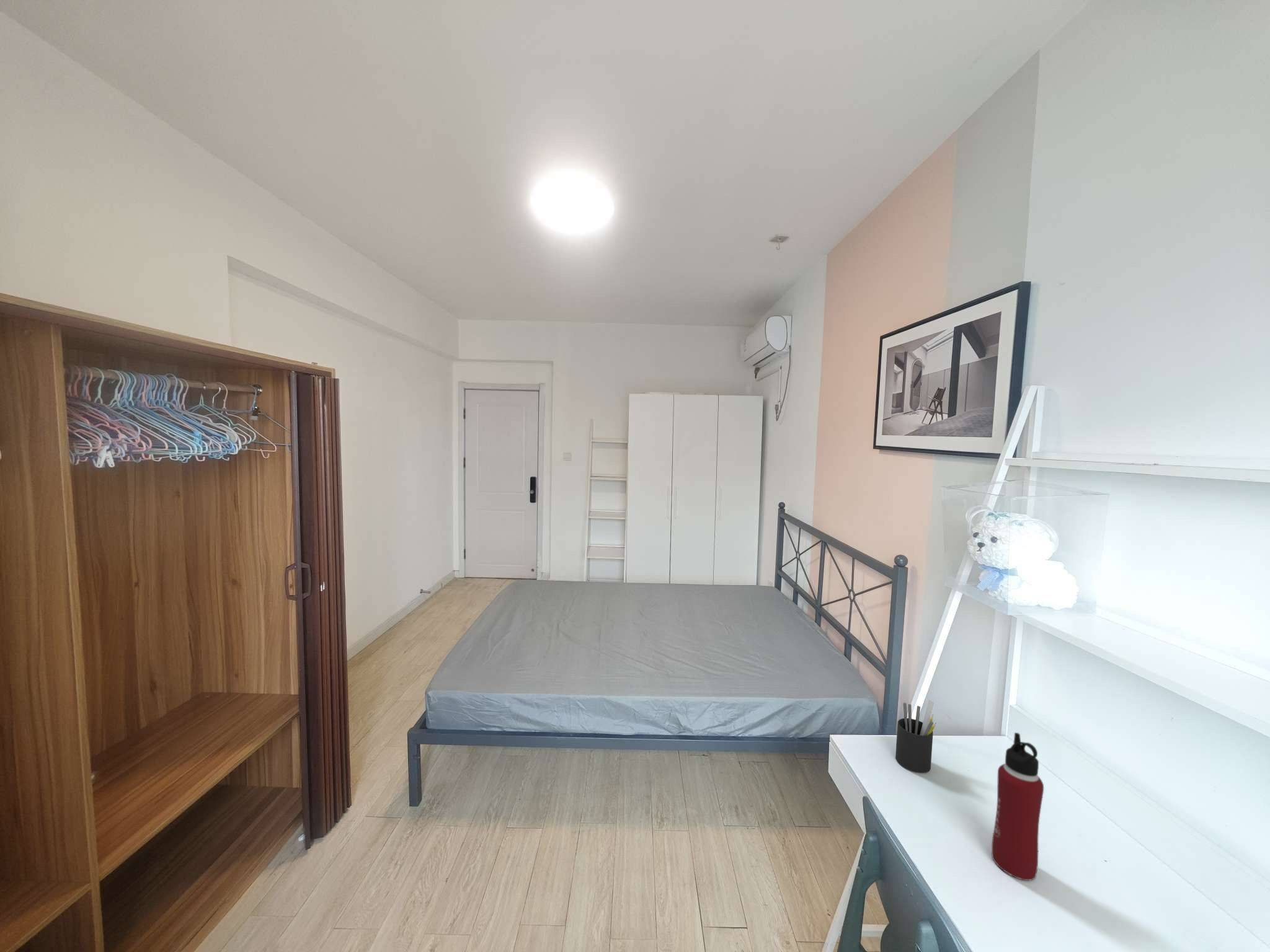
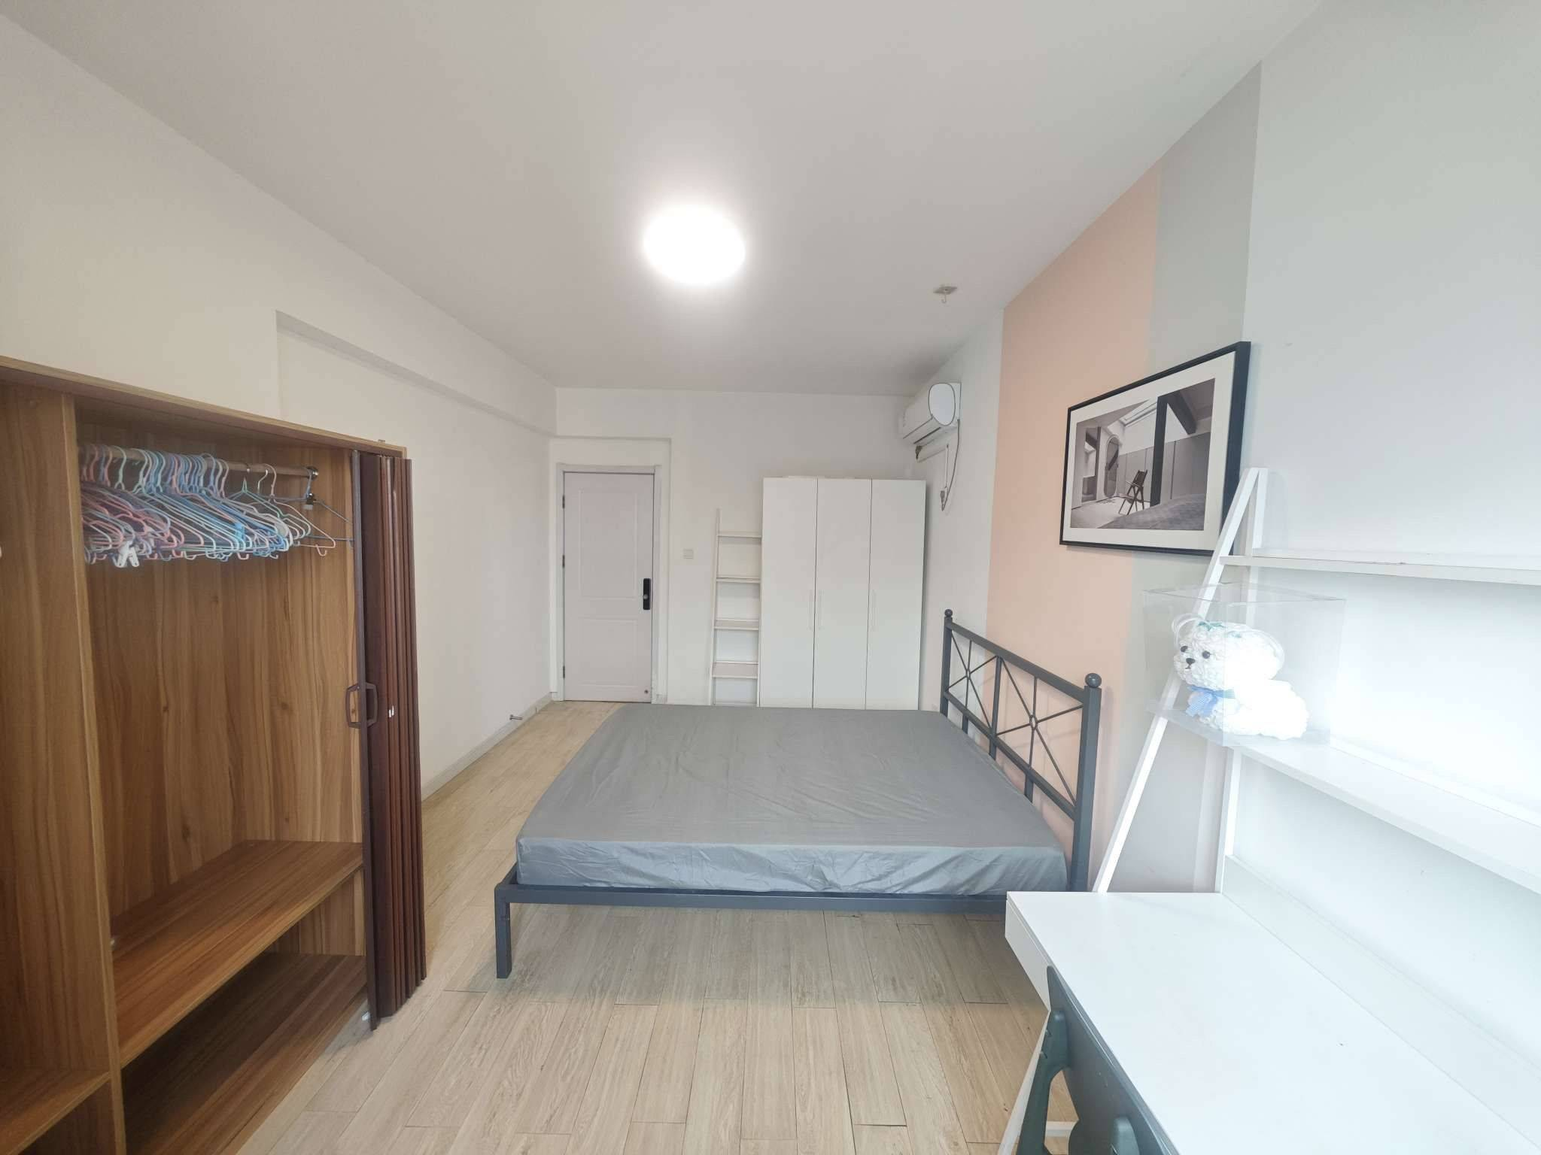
- pen holder (916, 733)
- water bottle (1018, 802)
